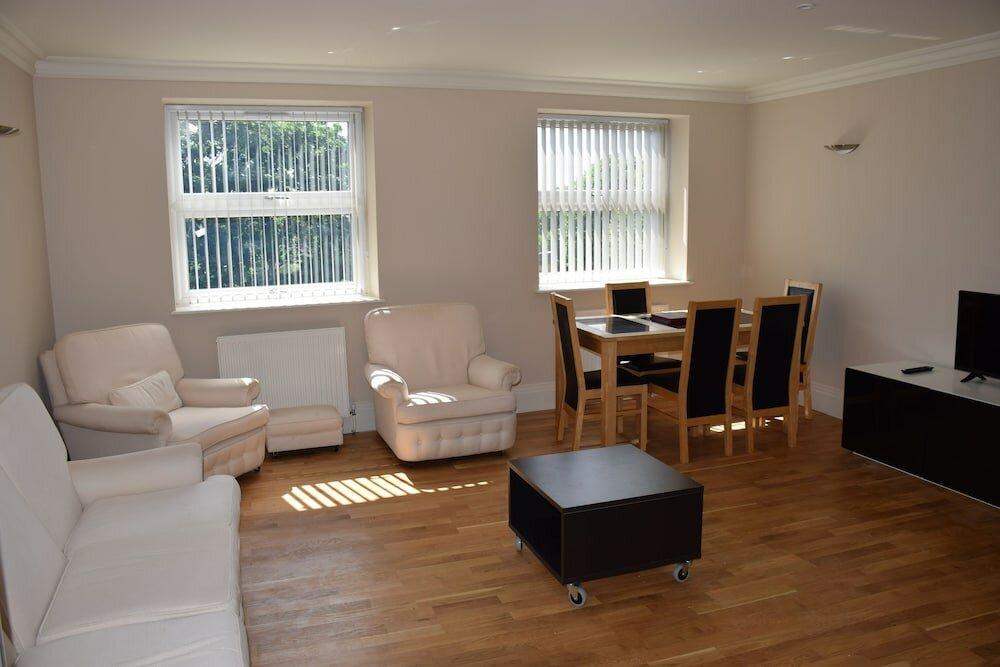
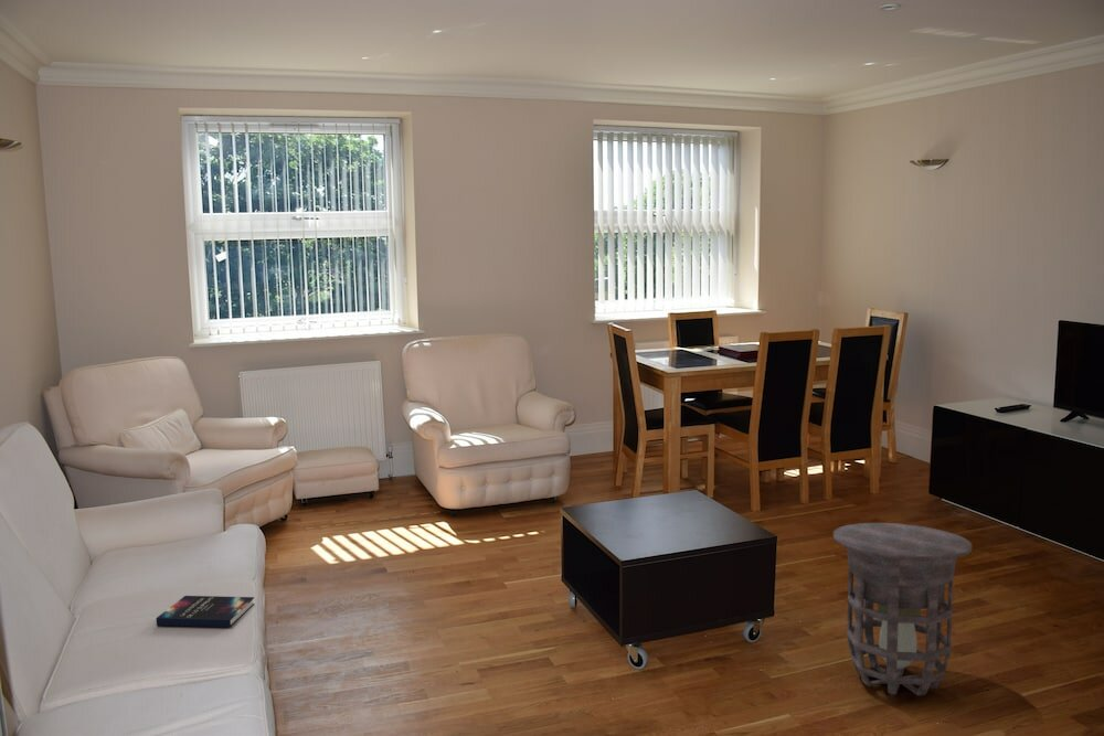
+ side table (898, 607)
+ hardback book (206, 610)
